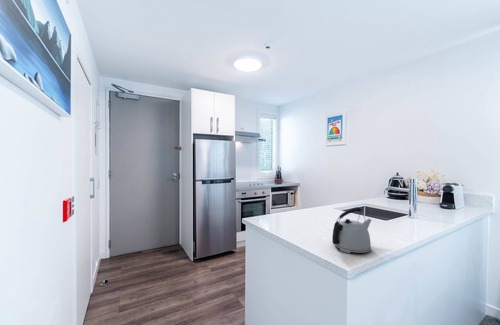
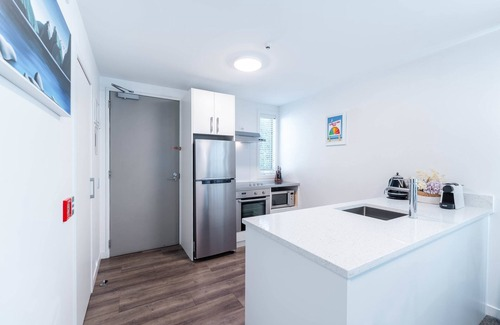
- kettle (352, 227)
